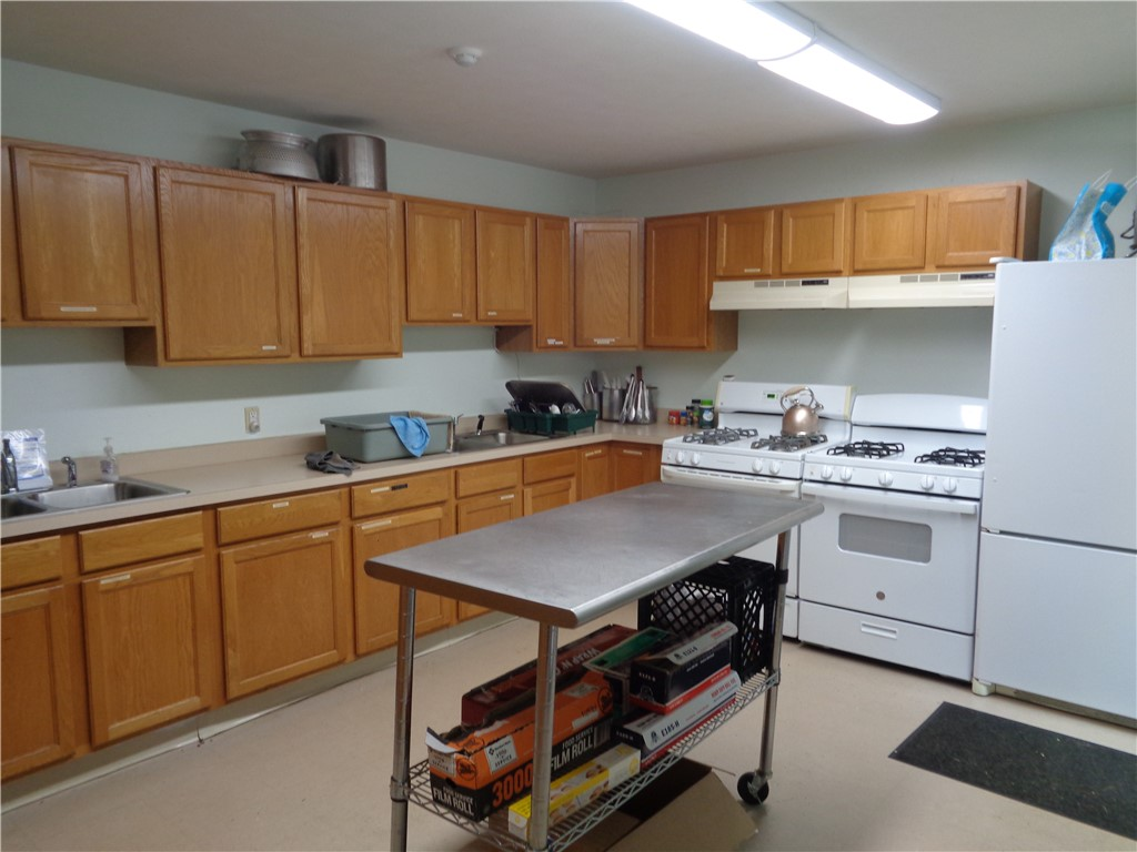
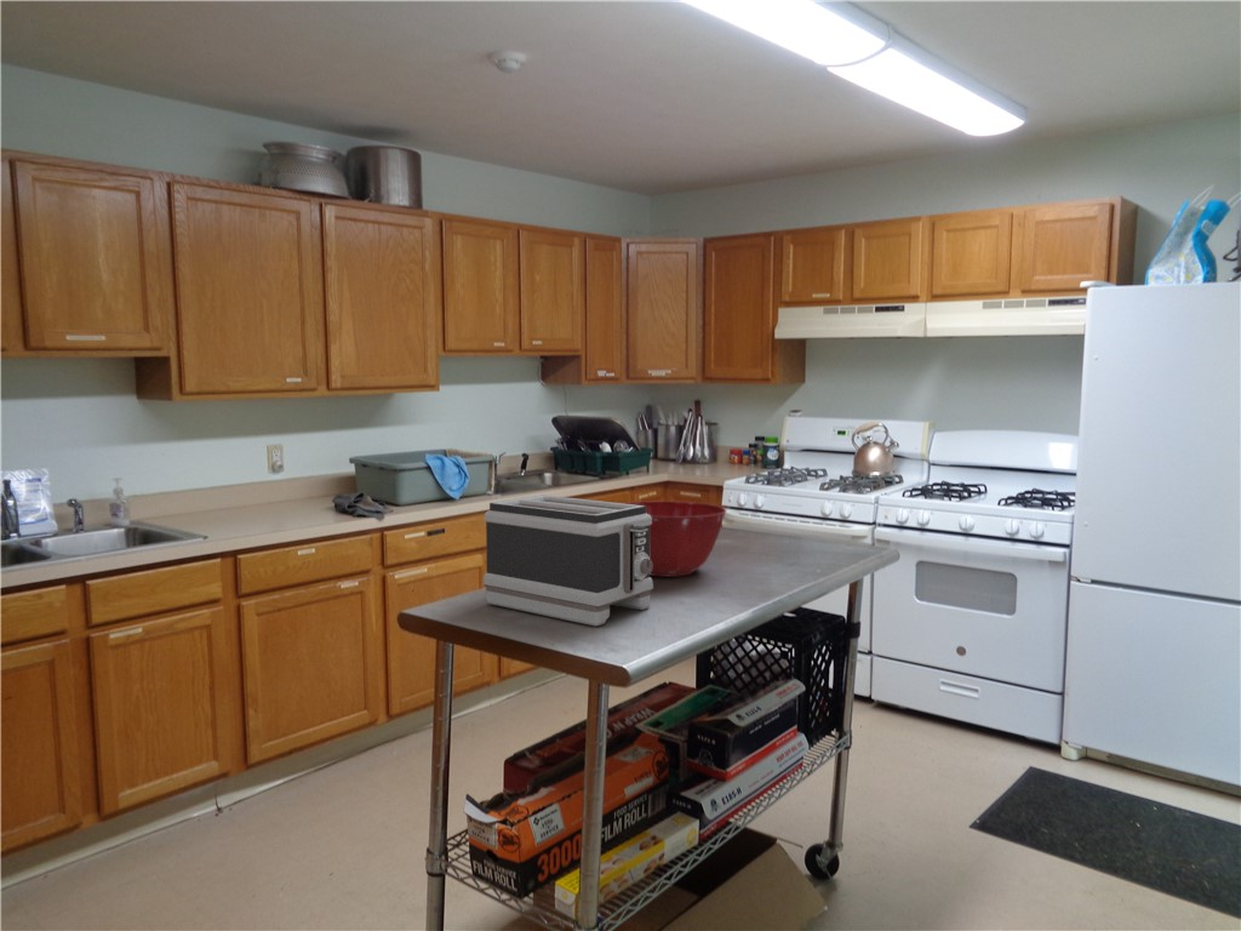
+ toaster (574, 556)
+ mixing bowl (665, 538)
